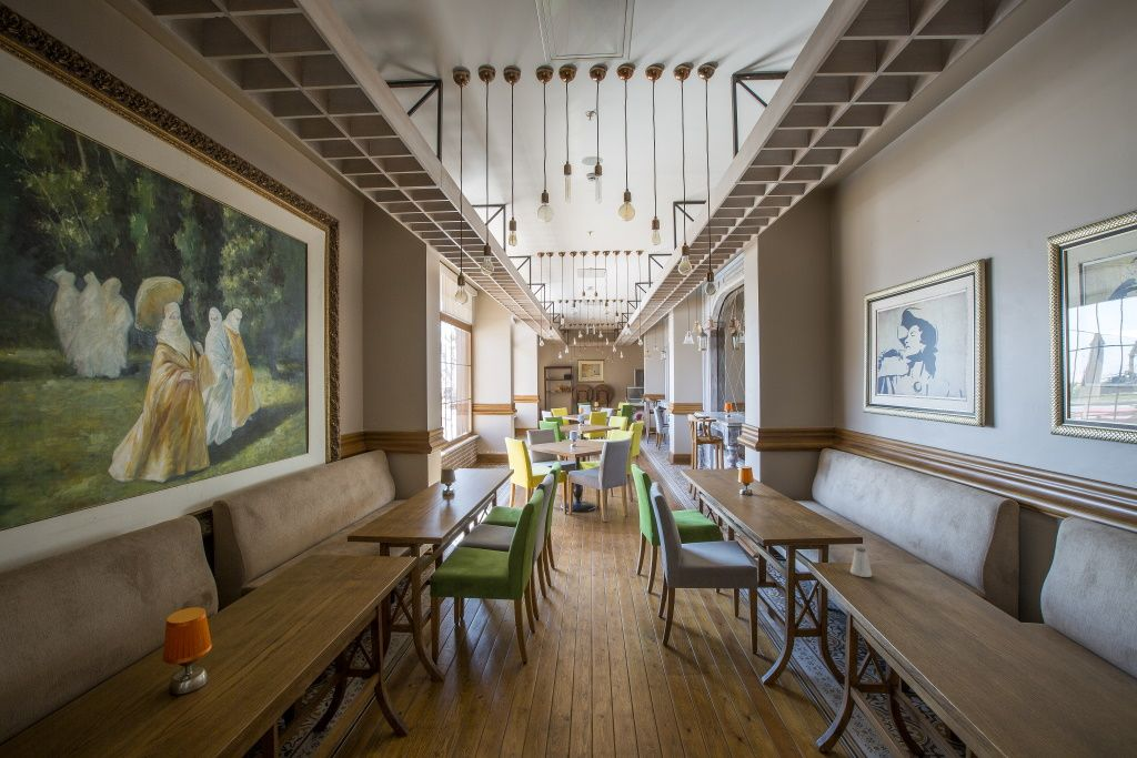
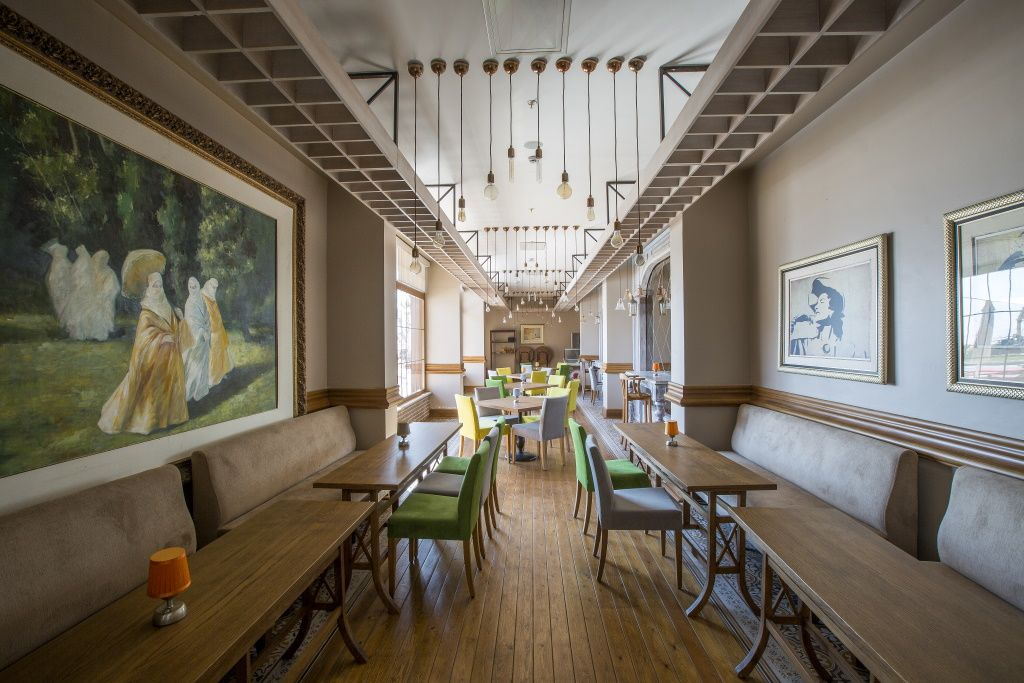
- saltshaker (861, 560)
